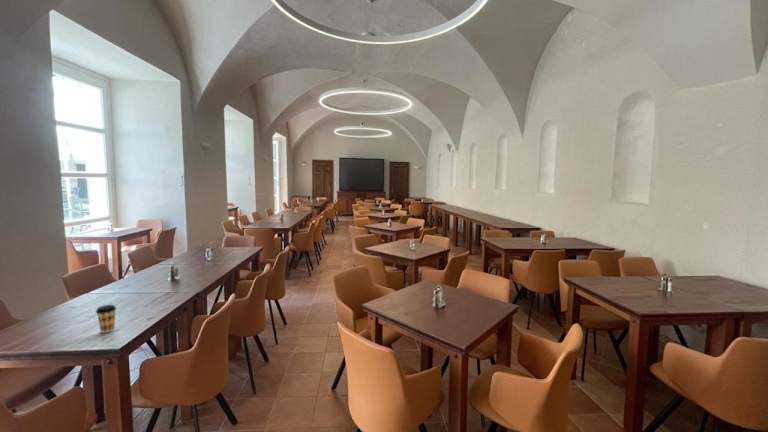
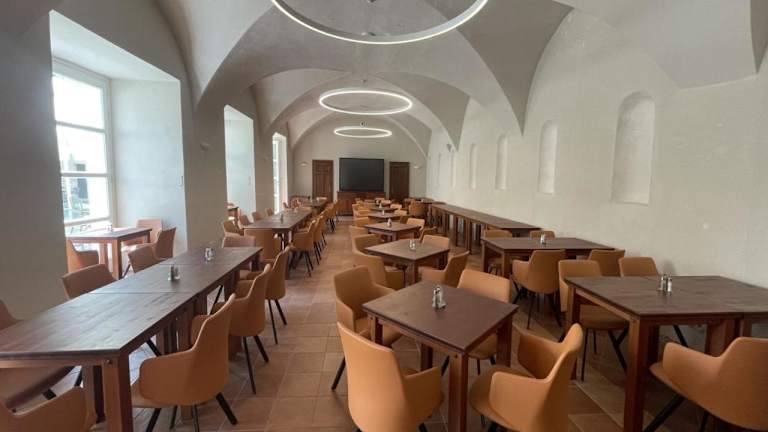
- coffee cup (106, 319)
